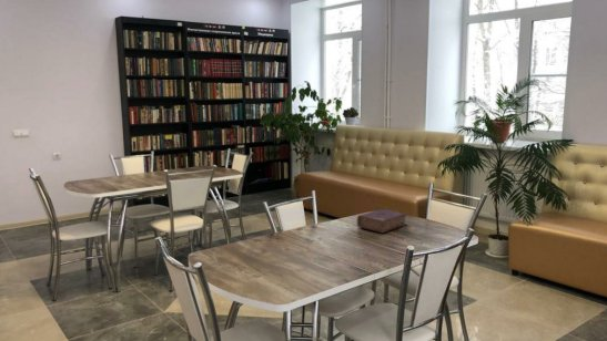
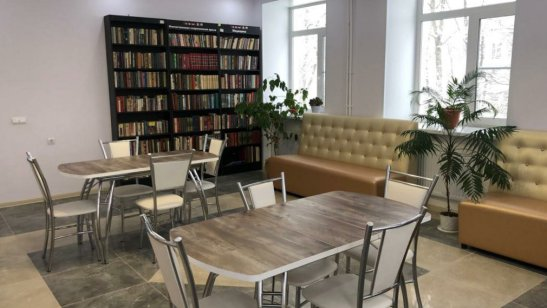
- book (382, 219)
